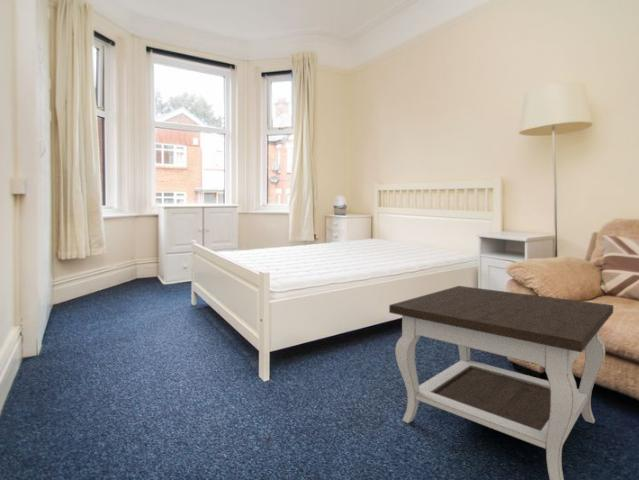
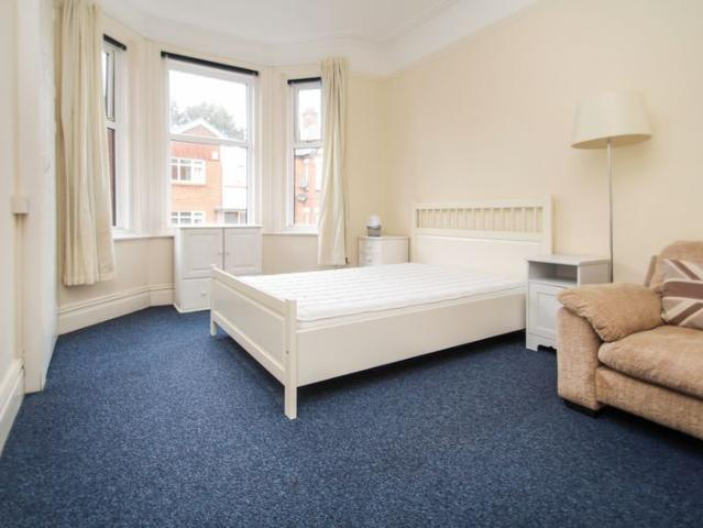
- side table (497, 367)
